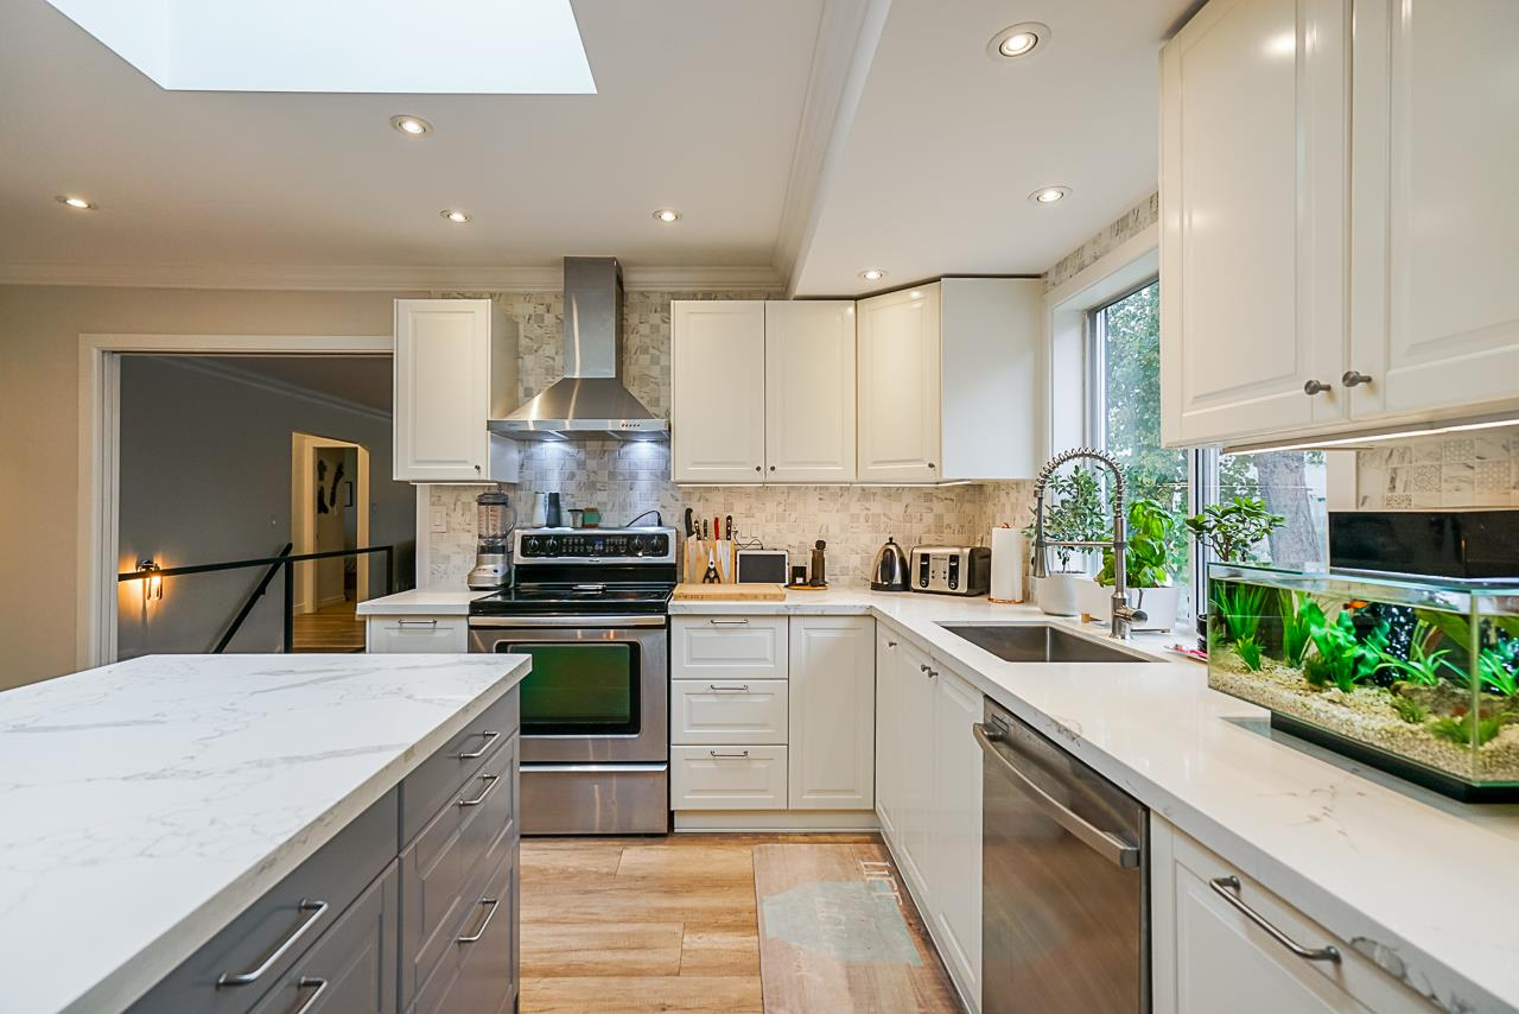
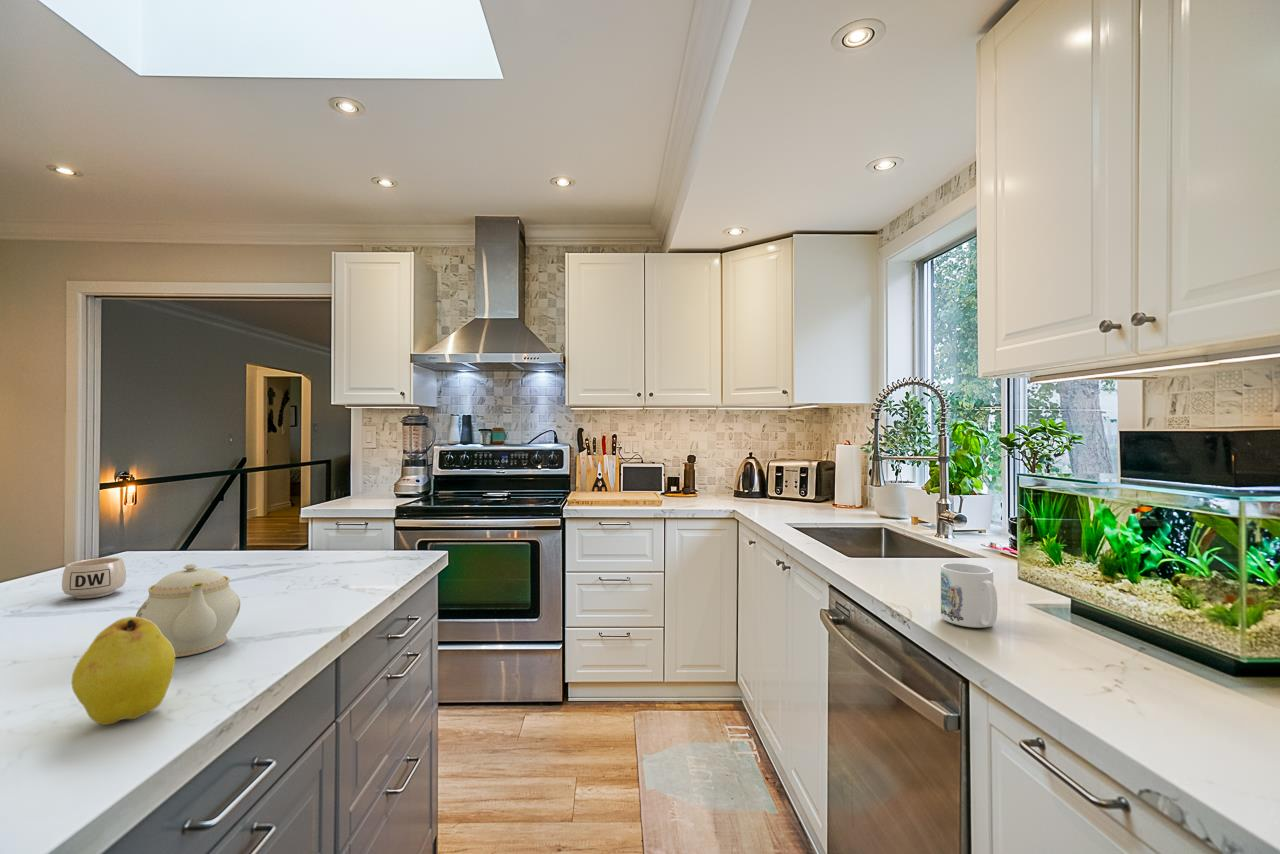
+ fruit (126, 666)
+ mug (95, 577)
+ teapot (189, 604)
+ mug (972, 597)
